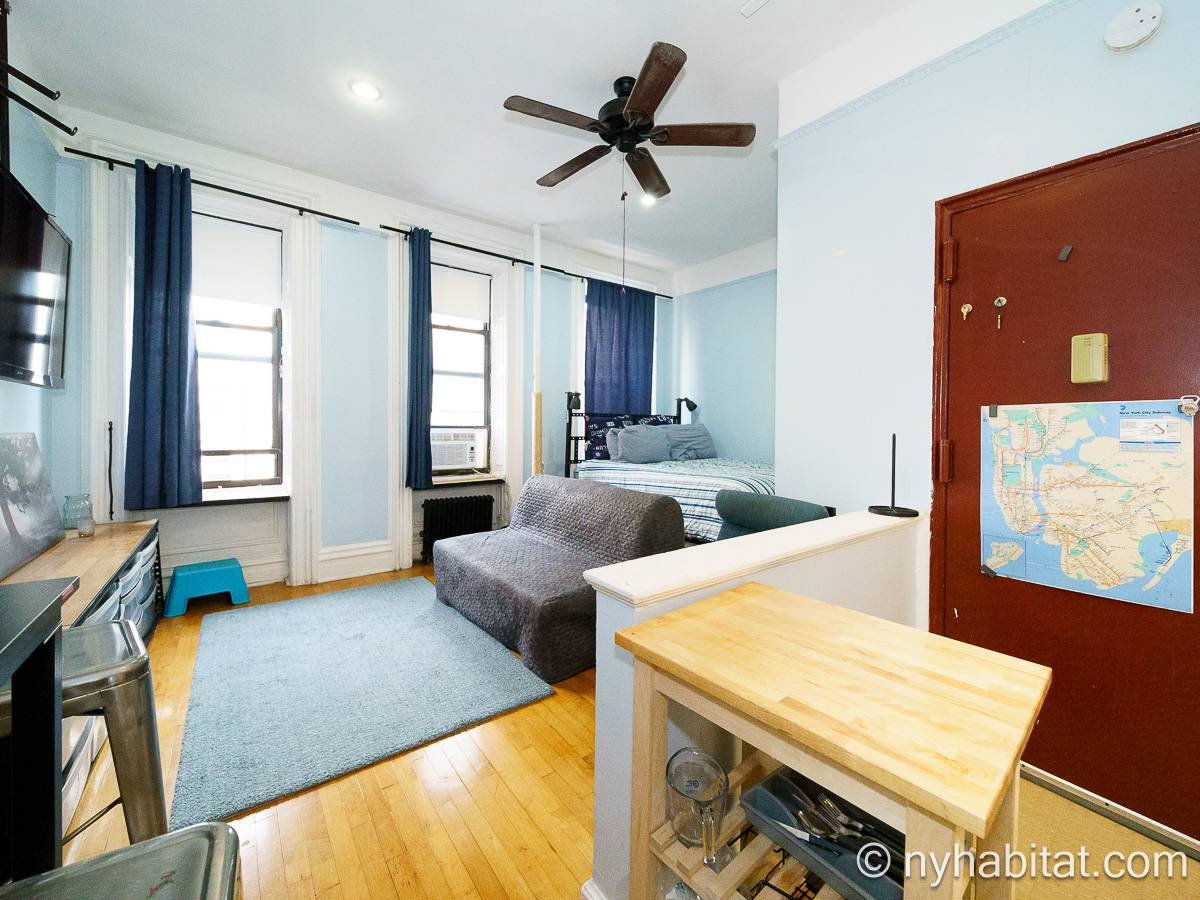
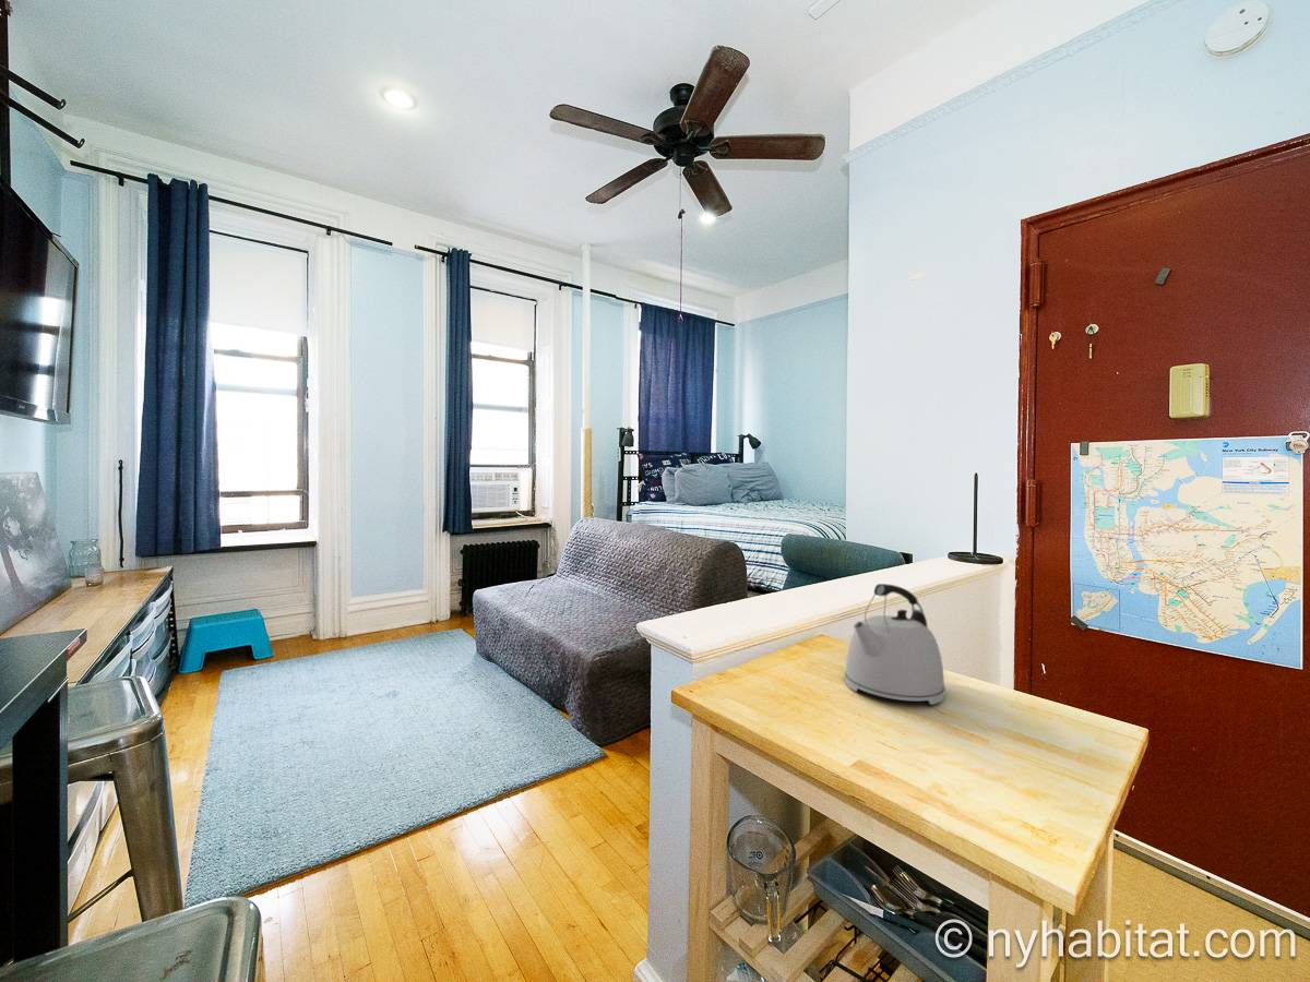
+ kettle (892, 634)
